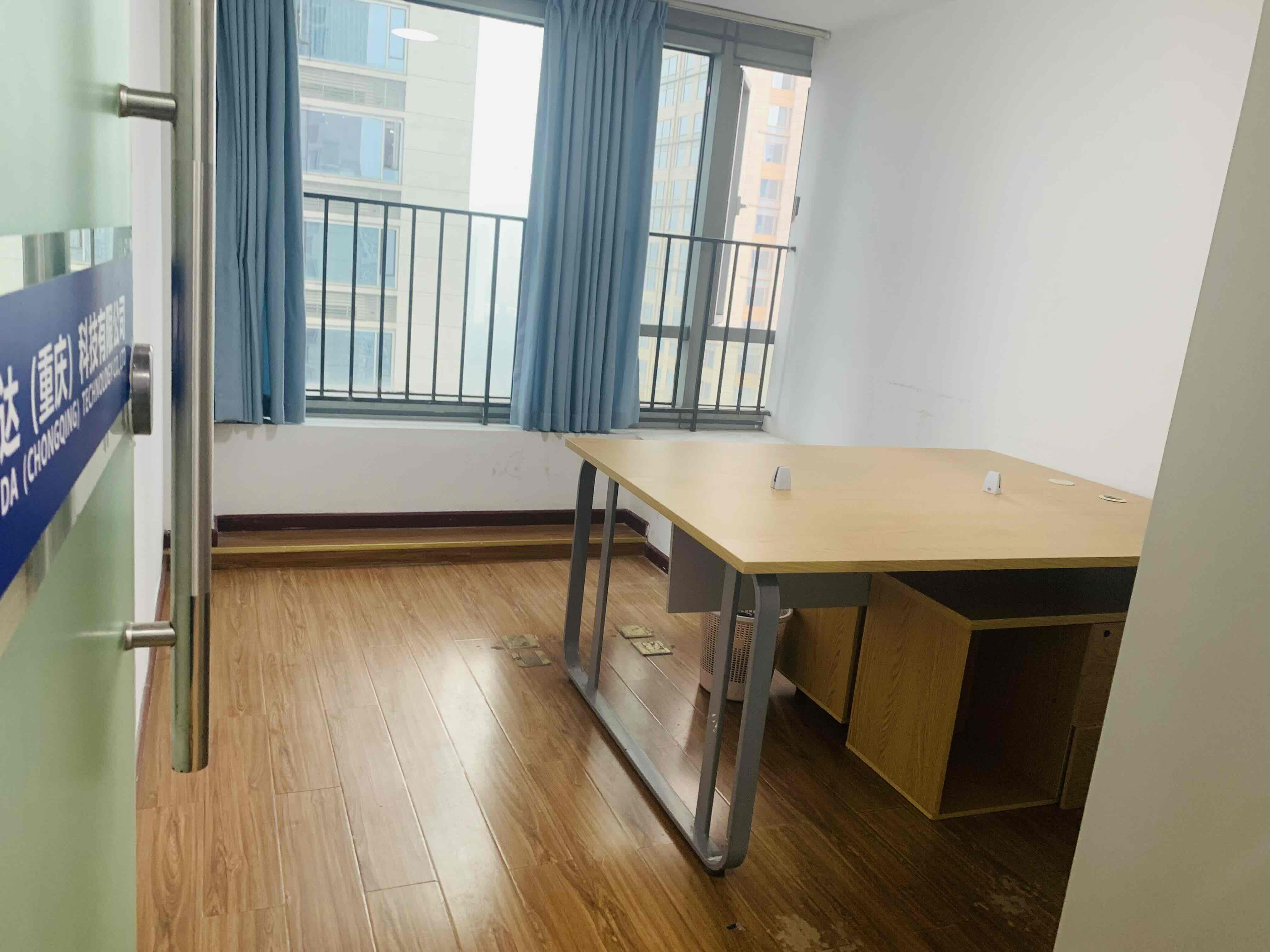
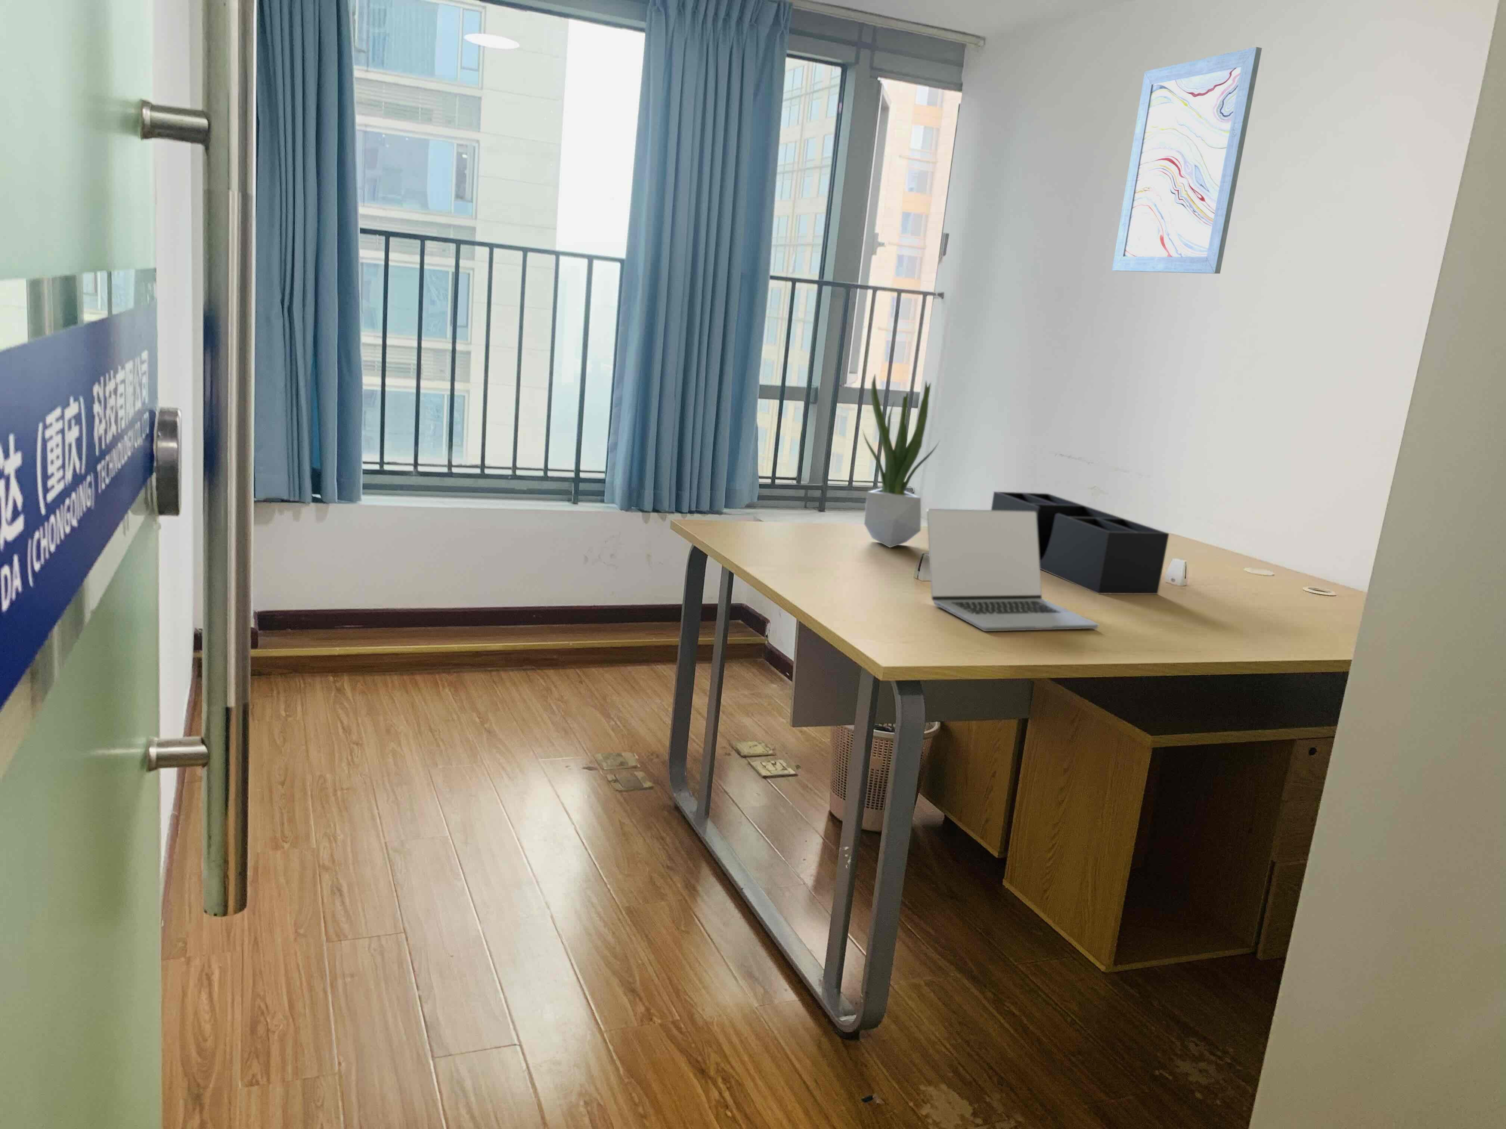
+ desk organizer (1071, 540)
+ potted plant (900, 463)
+ laptop (1012, 568)
+ wall art (1181, 168)
